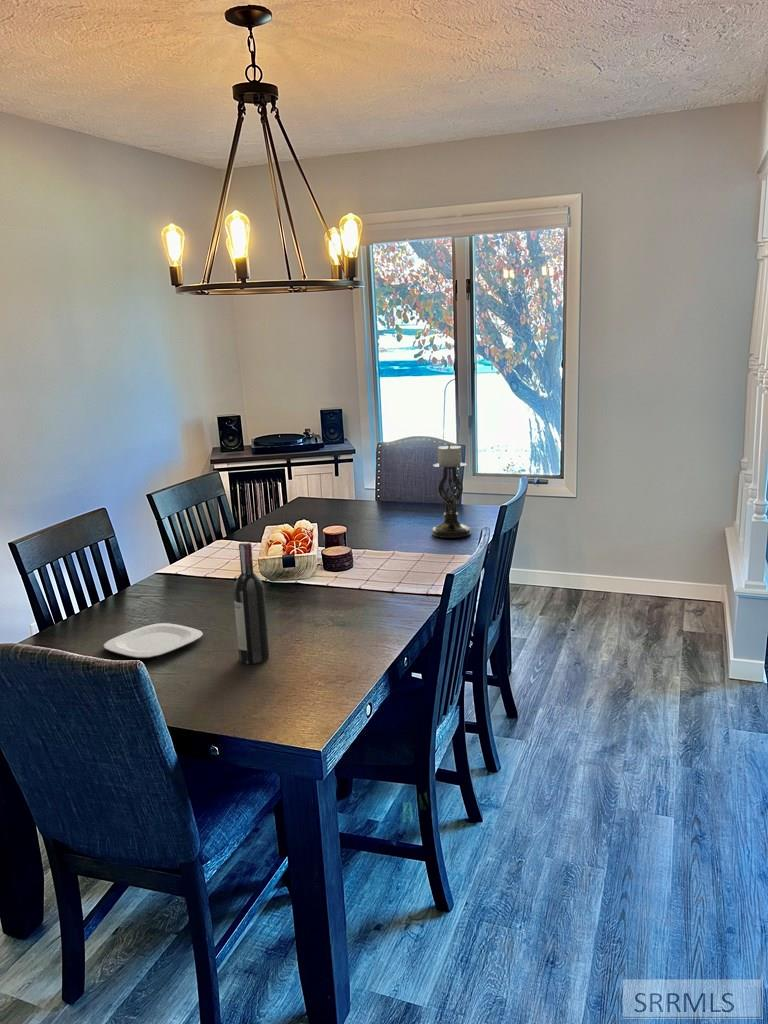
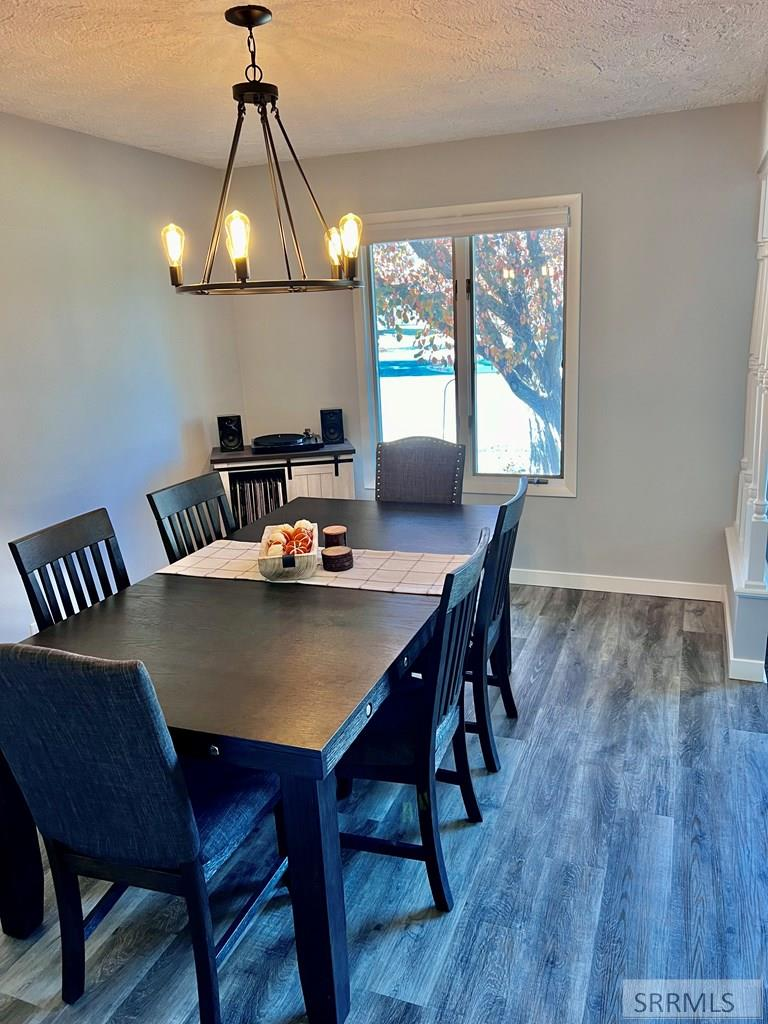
- candle holder (450, 488)
- wine bottle (249, 601)
- plate (154, 641)
